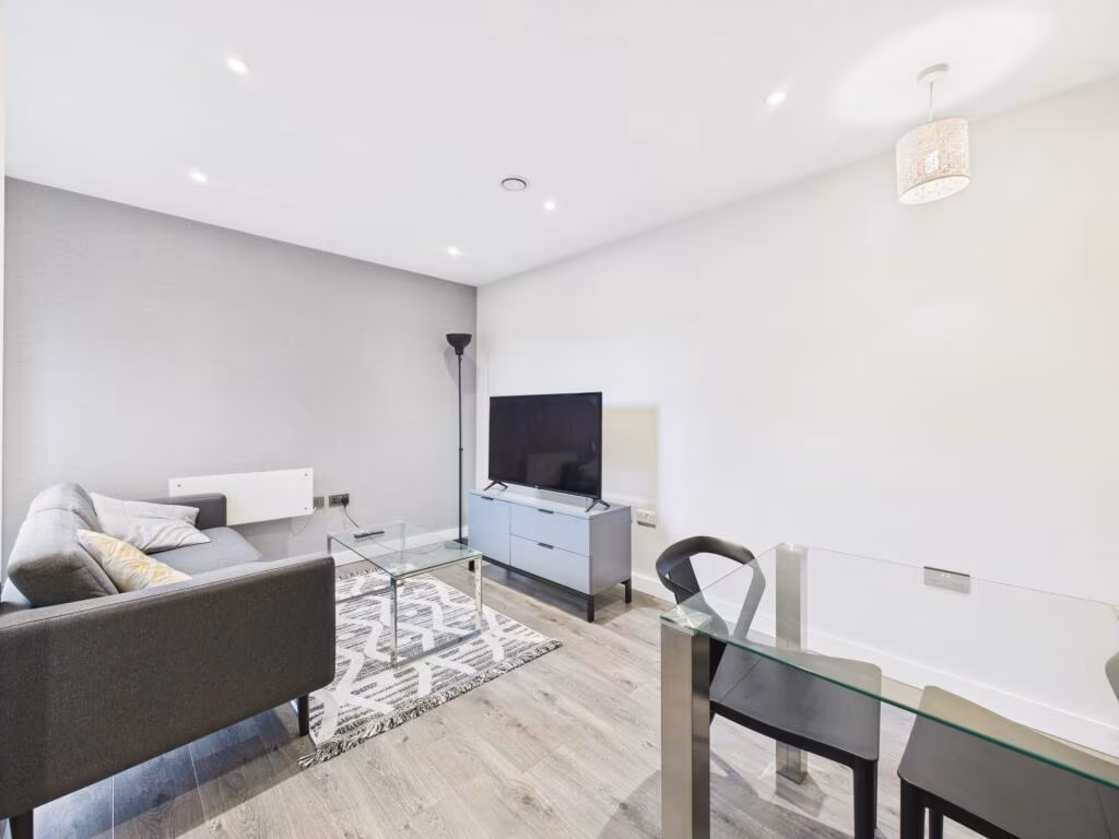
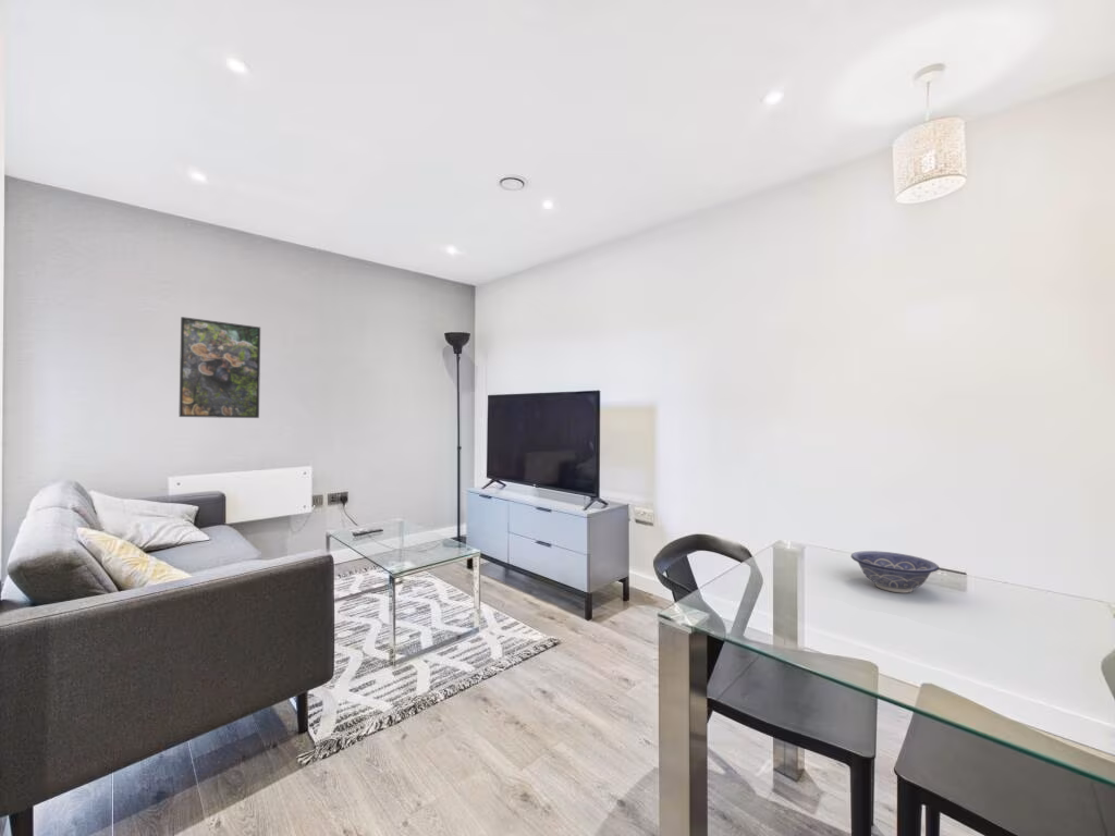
+ decorative bowl (893, 574)
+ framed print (221, 369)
